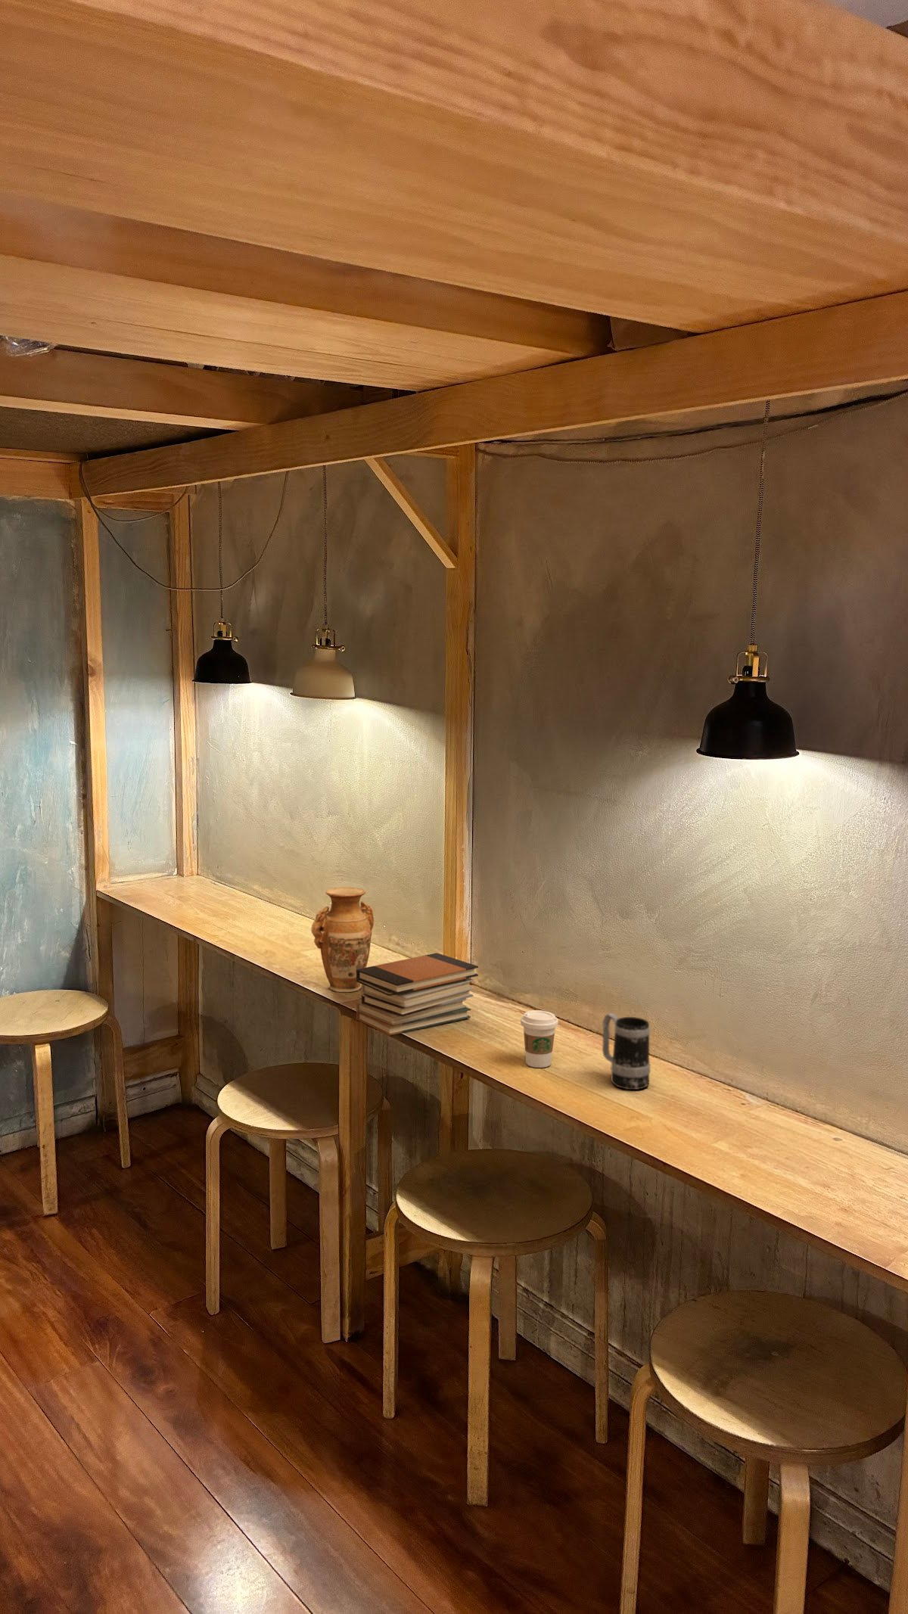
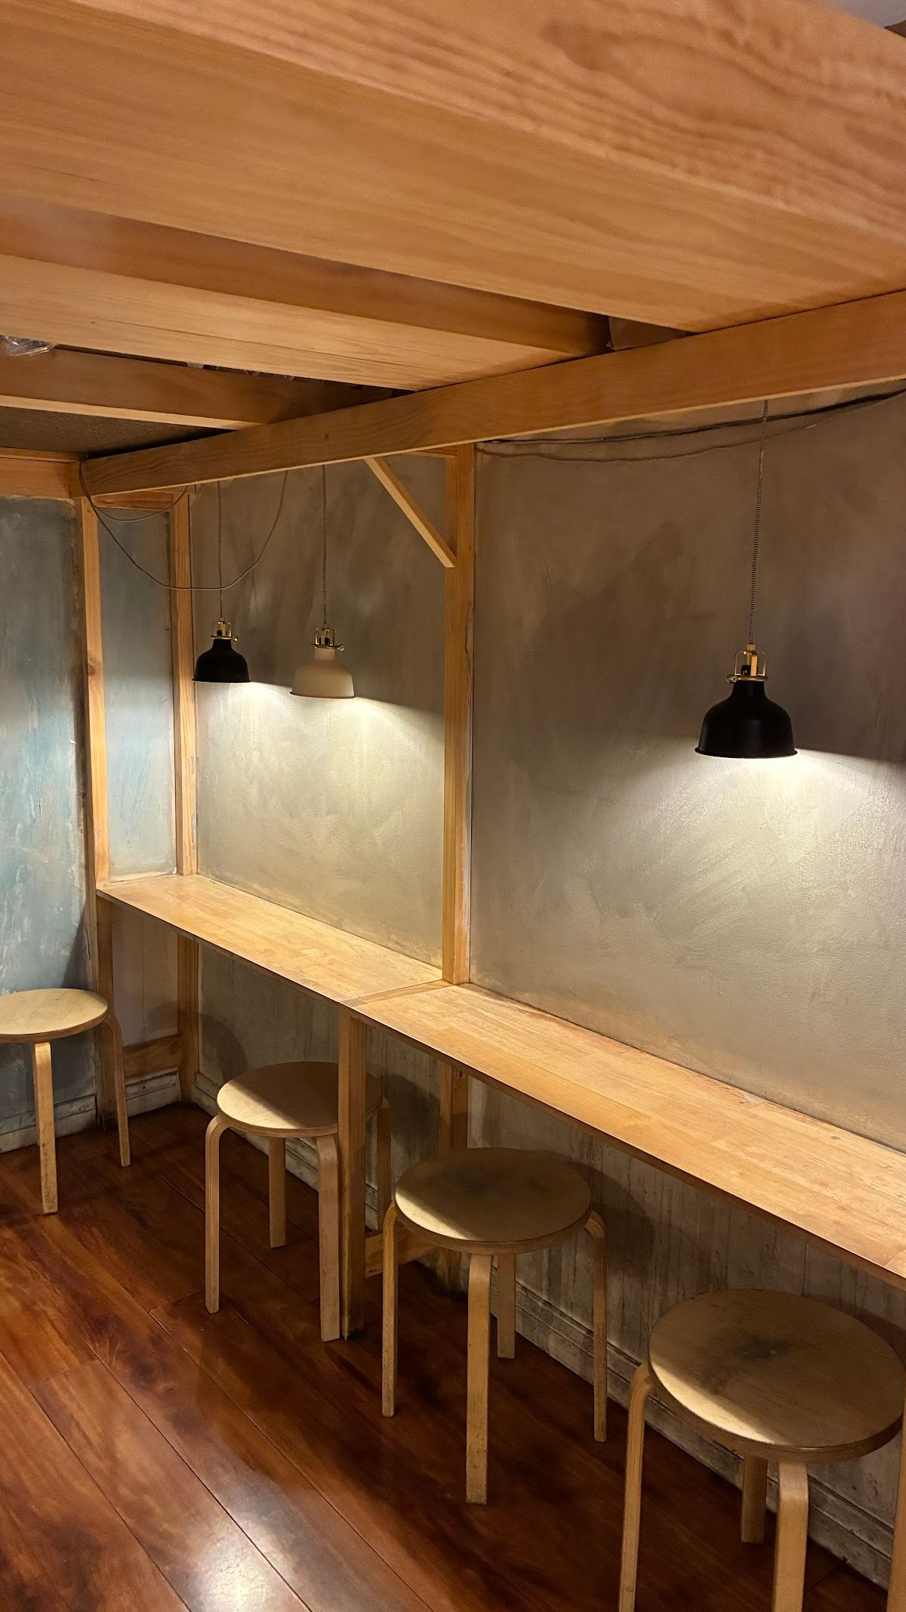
- mug (625, 1049)
- vase (345, 939)
- book stack (416, 993)
- coffee cup (539, 1039)
